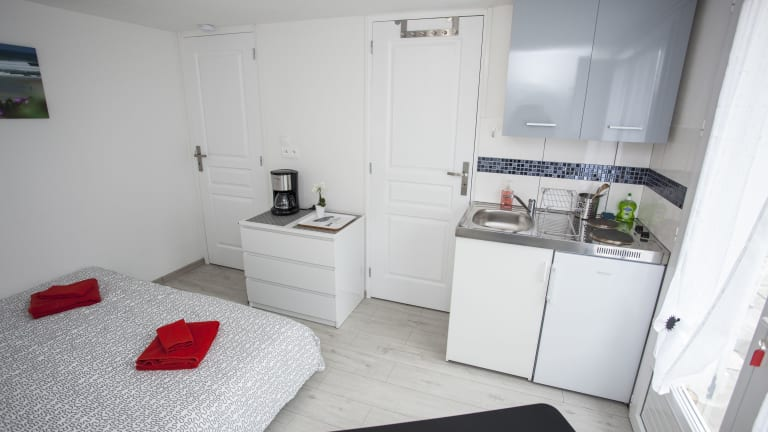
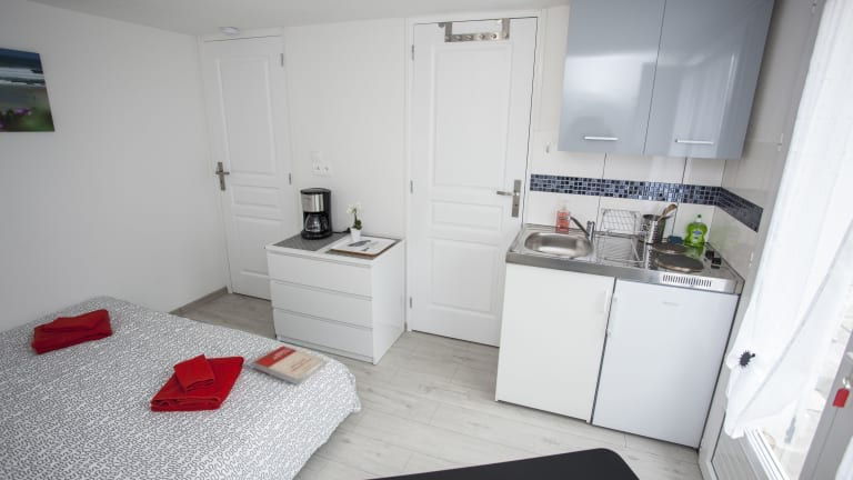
+ book (290, 363)
